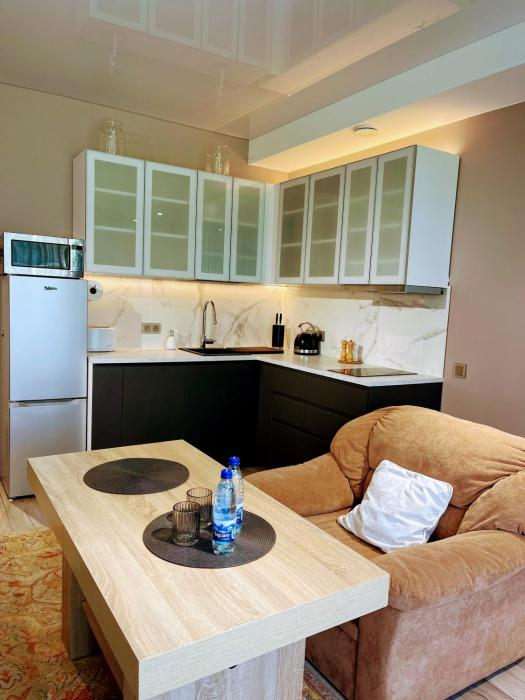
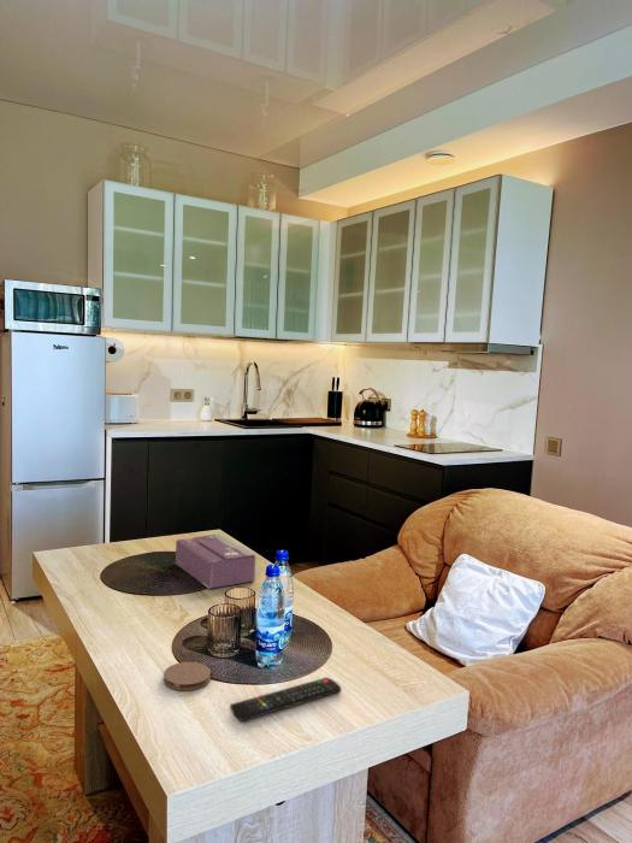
+ tissue box (213, 559)
+ coaster (187, 676)
+ remote control (288, 698)
